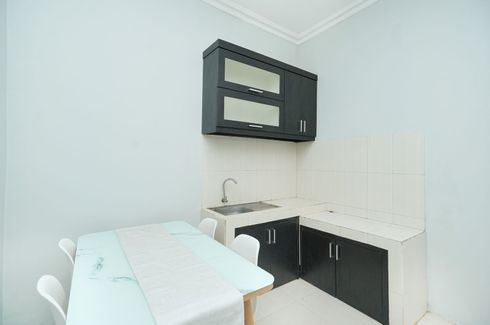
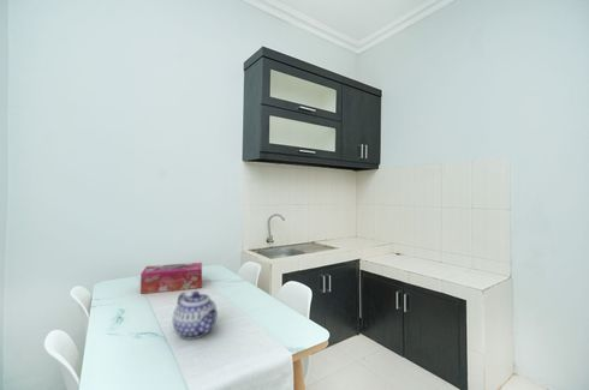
+ tissue box (173, 276)
+ teapot (195, 311)
